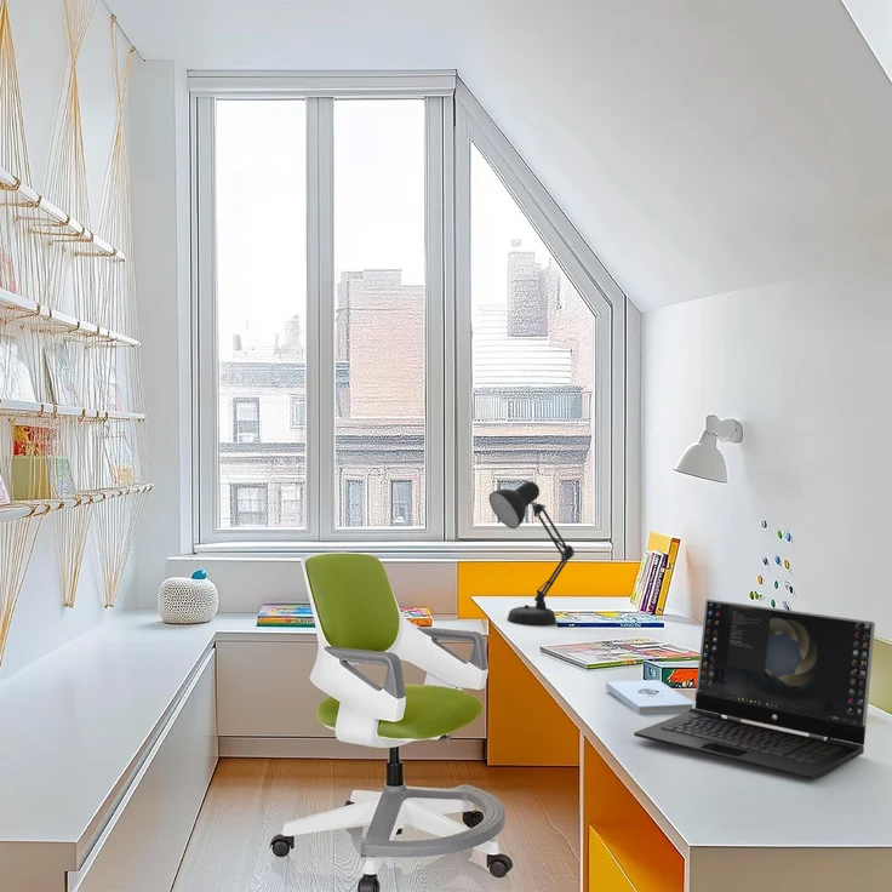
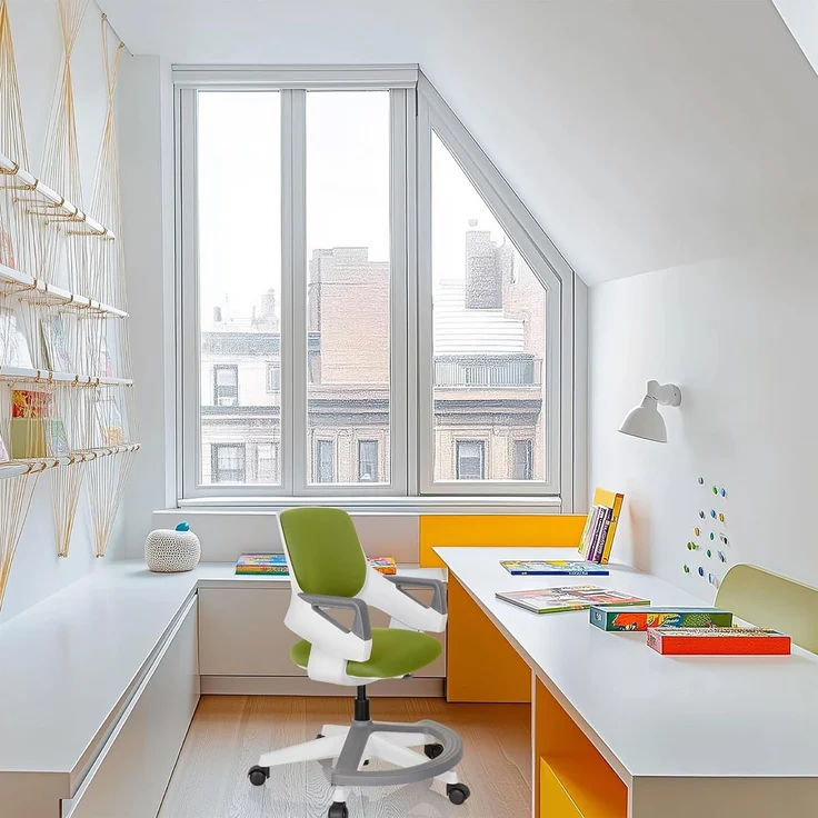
- laptop (753, 682)
- desk lamp (550, 537)
- notepad (648, 696)
